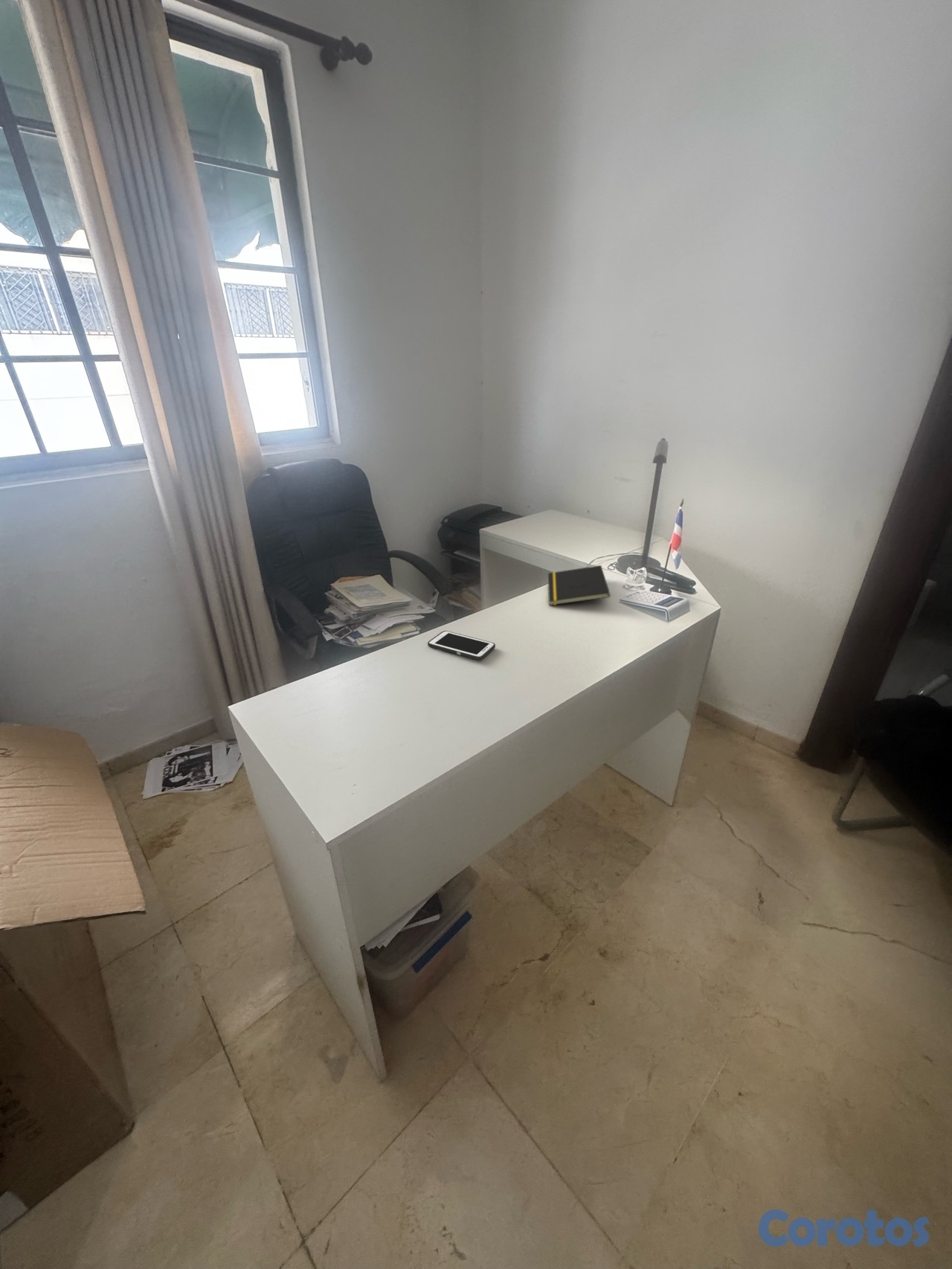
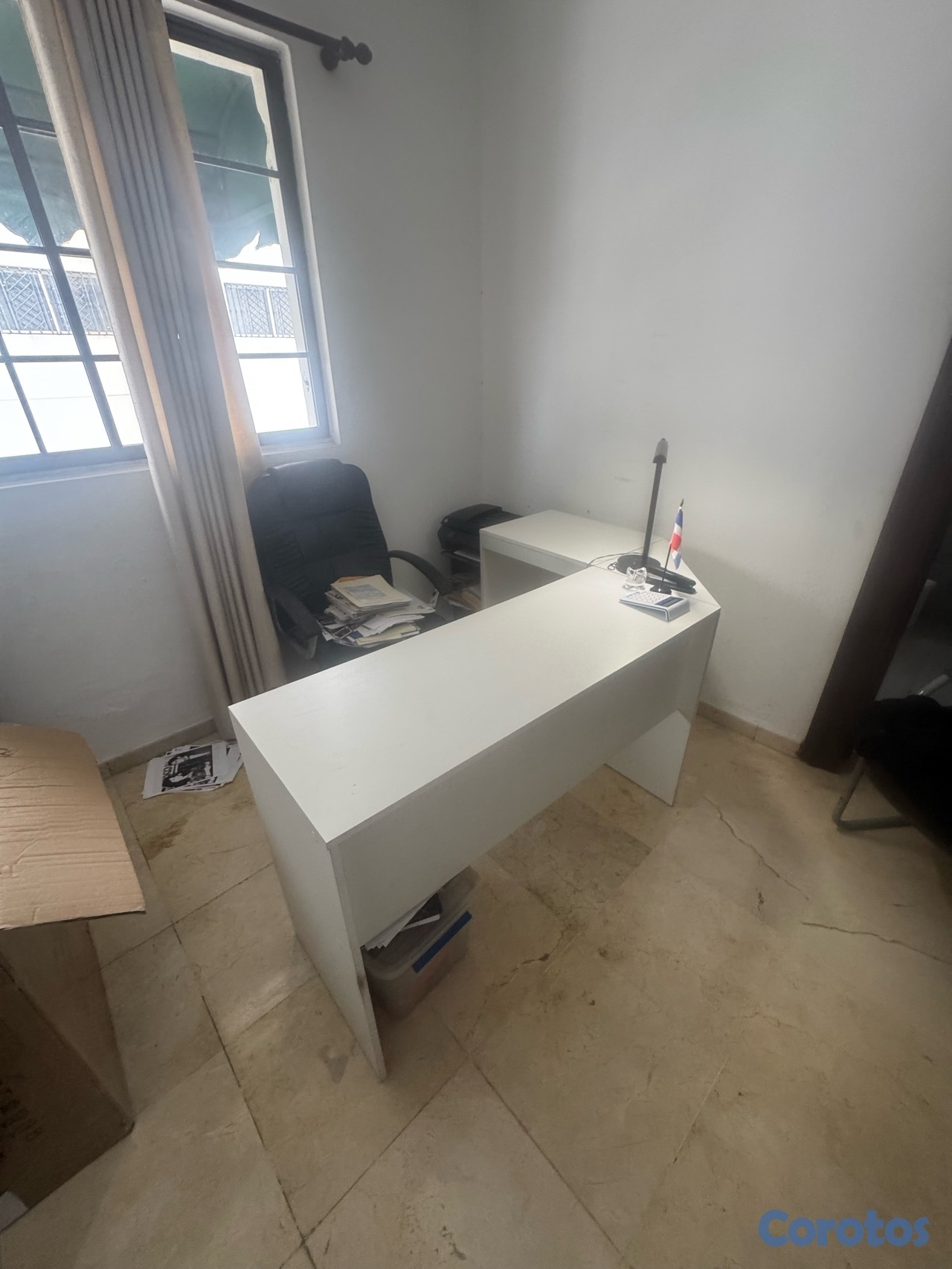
- cell phone (461, 644)
- notepad (576, 584)
